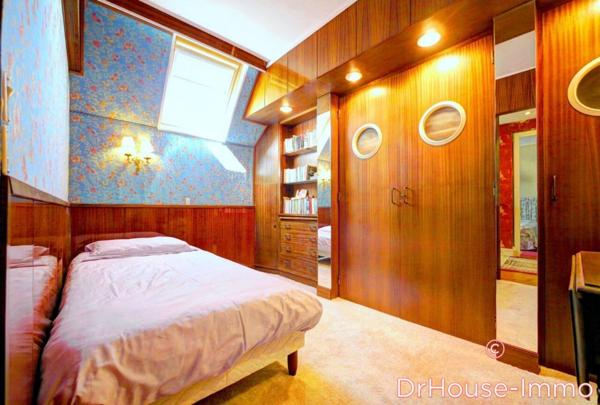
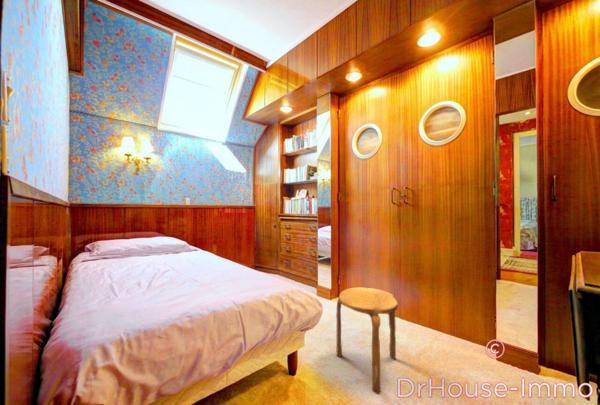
+ stool (372, 331)
